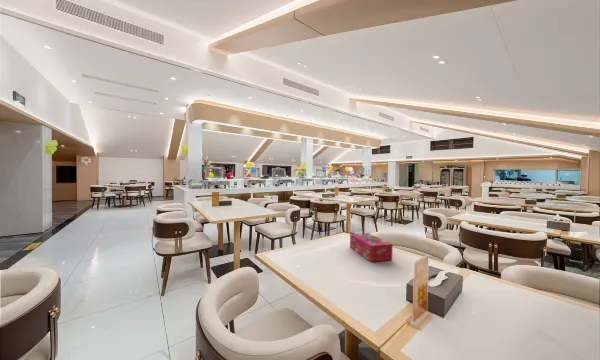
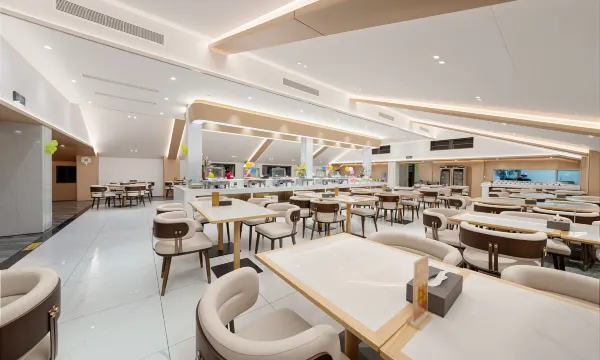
- tissue box (369, 245)
